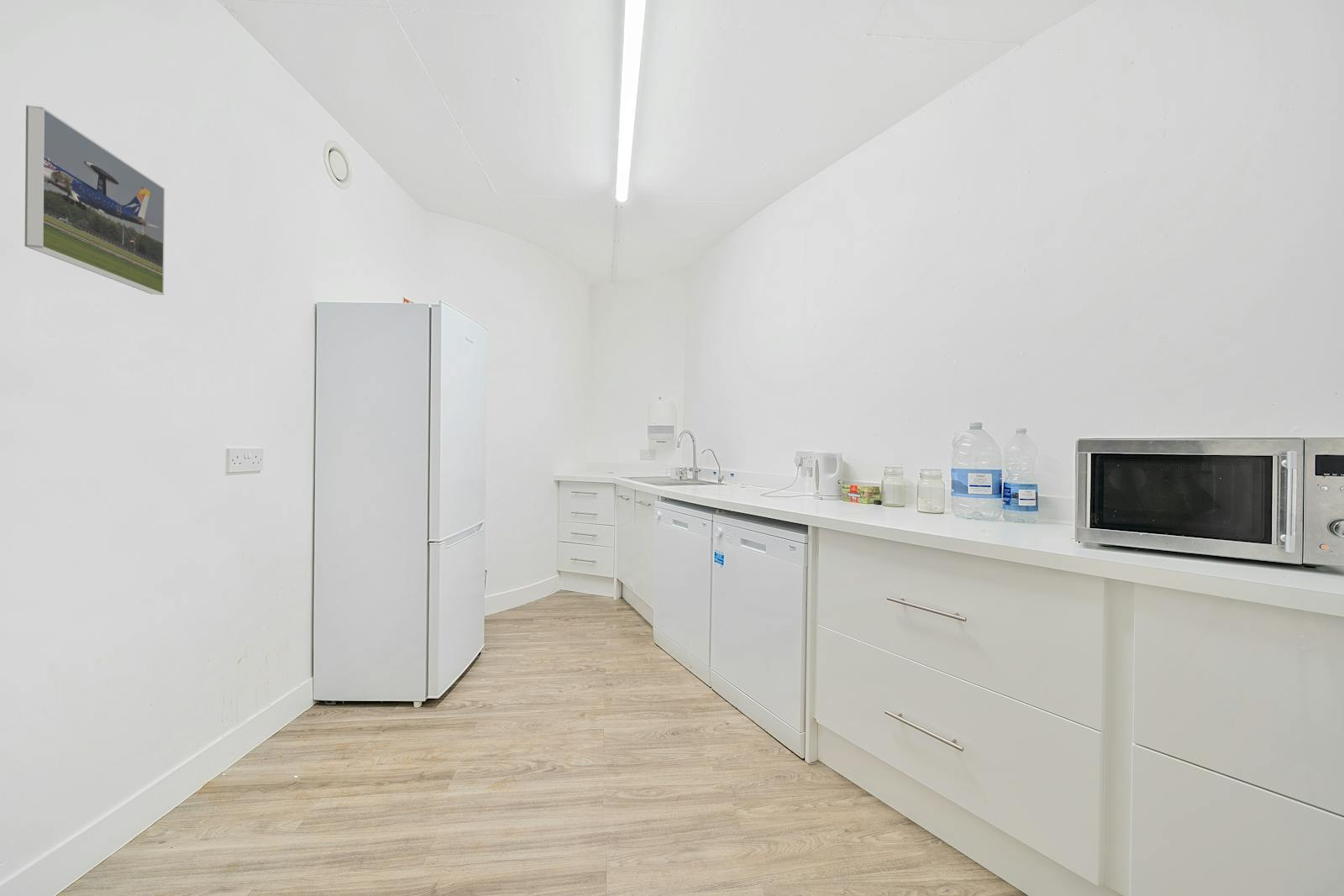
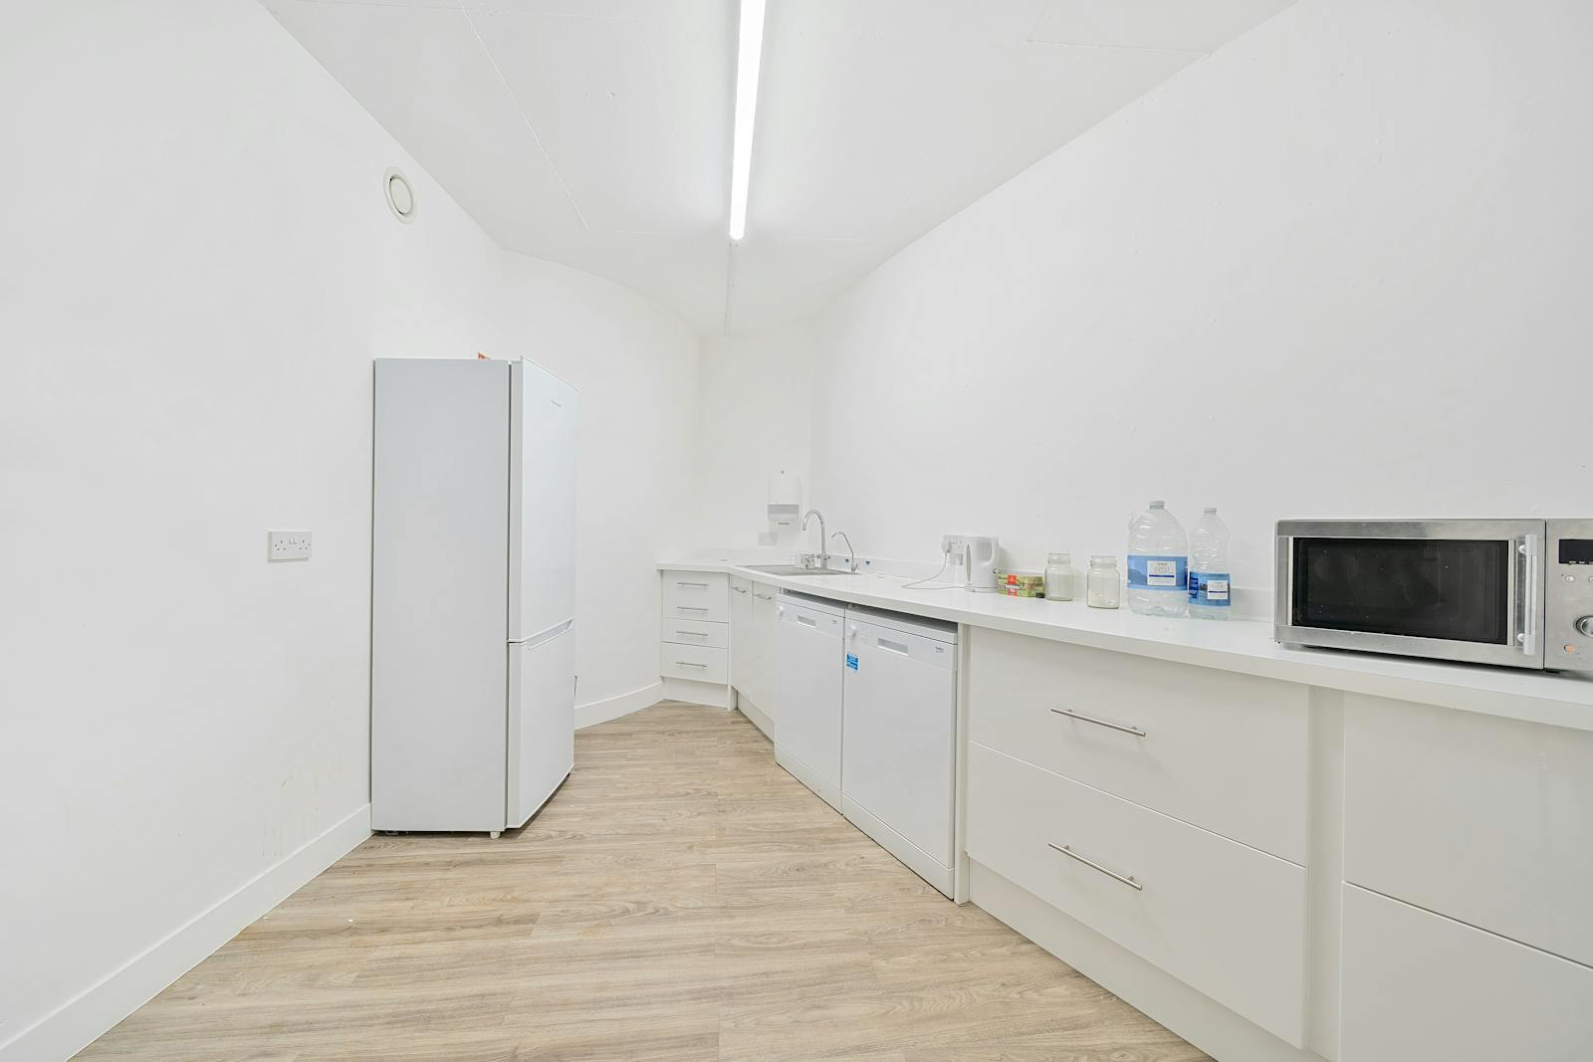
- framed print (104, 212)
